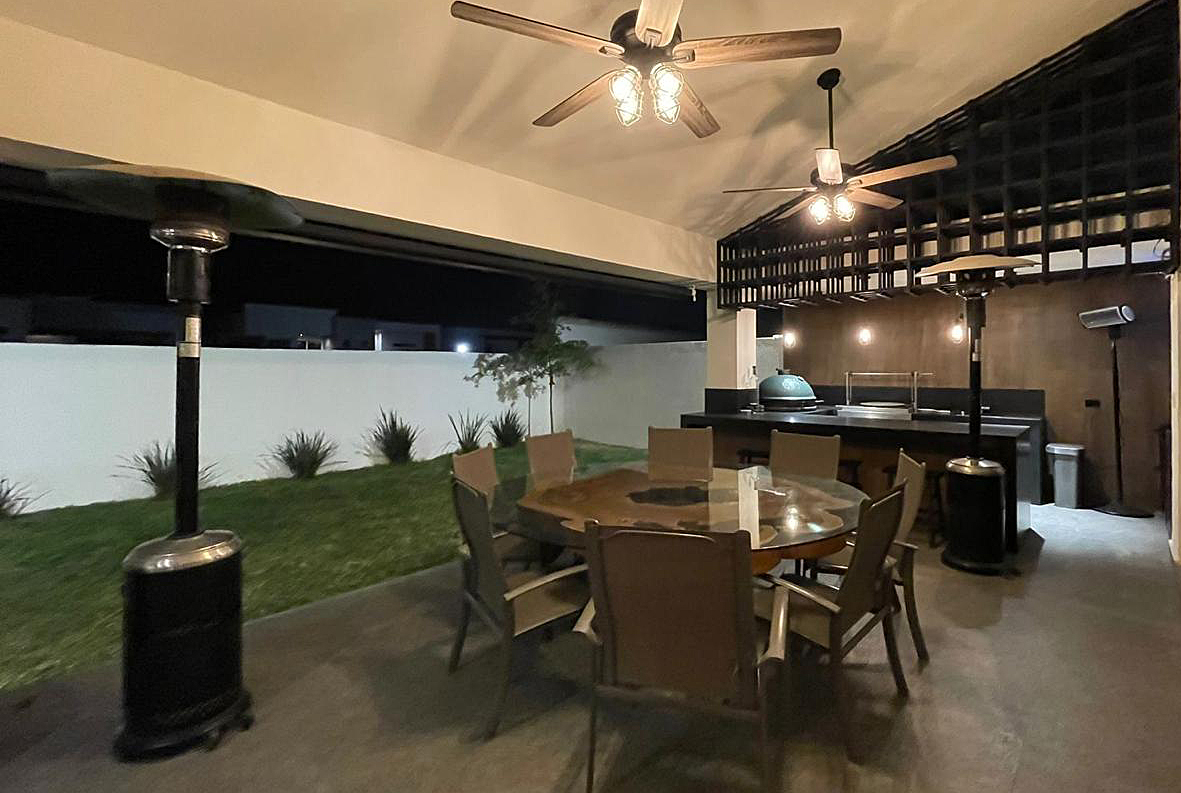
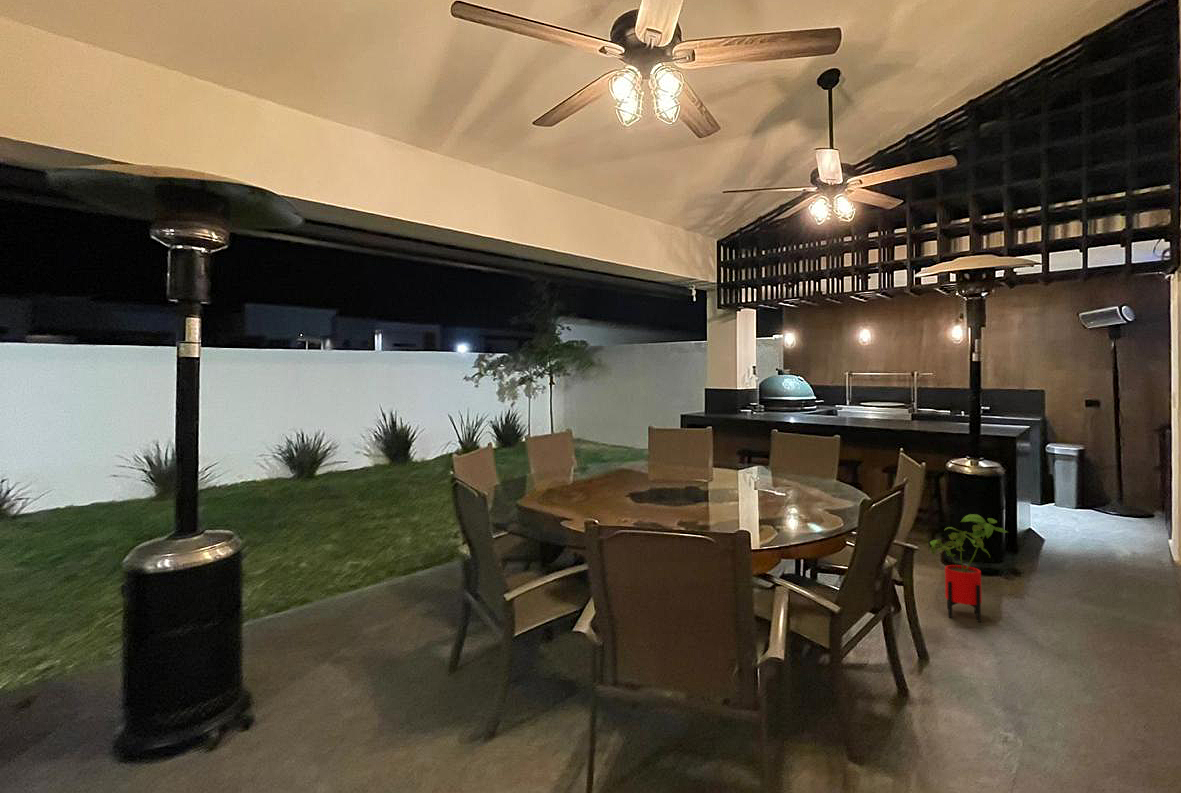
+ house plant (962, 564)
